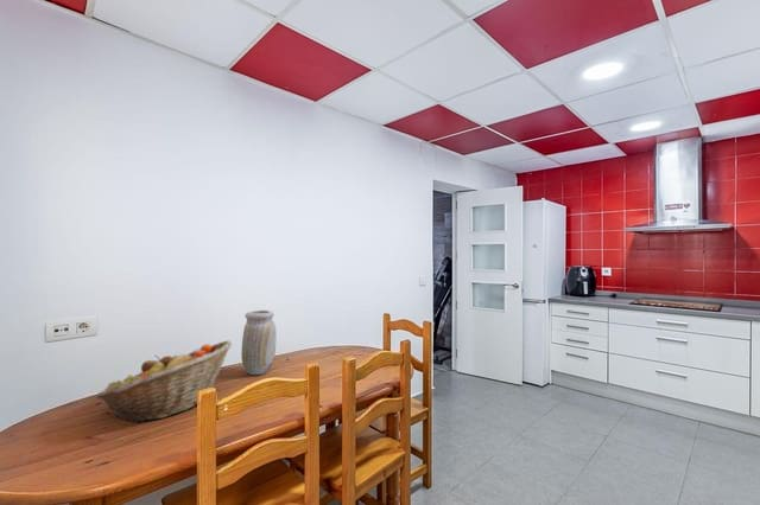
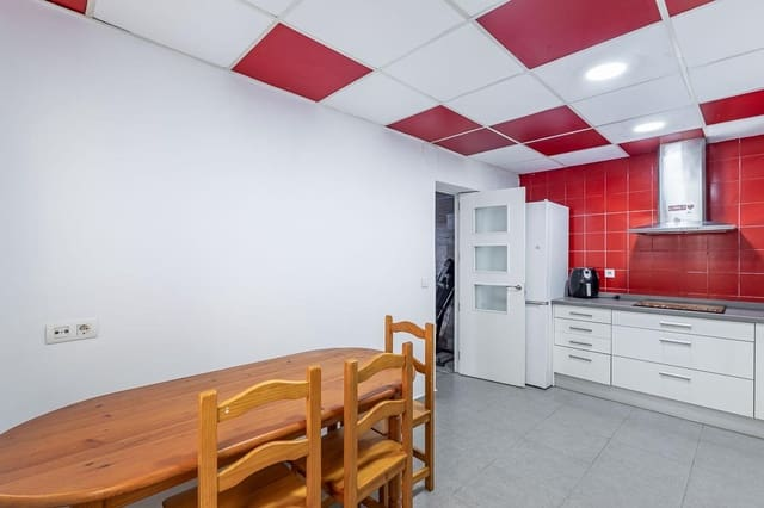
- fruit basket (172, 375)
- vase (259, 341)
